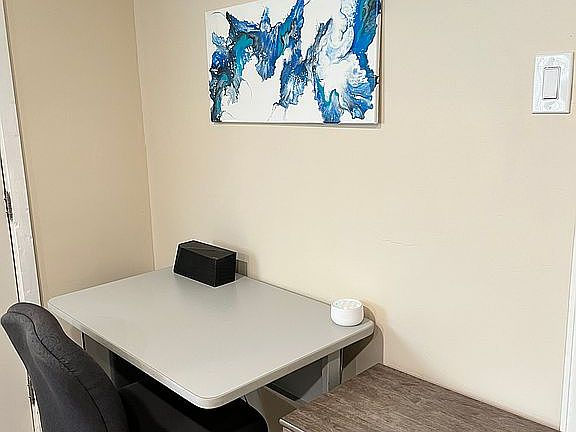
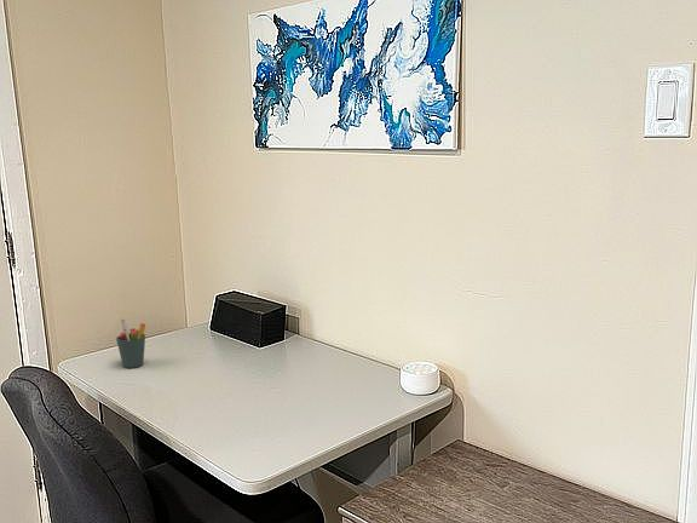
+ pen holder (131, 343)
